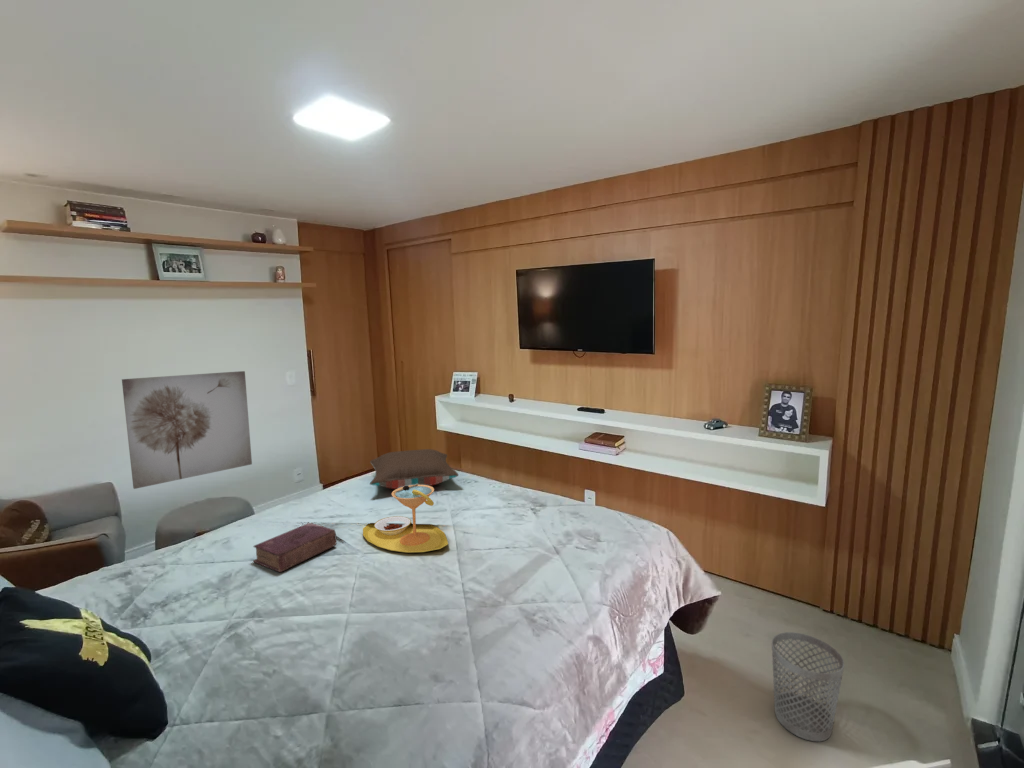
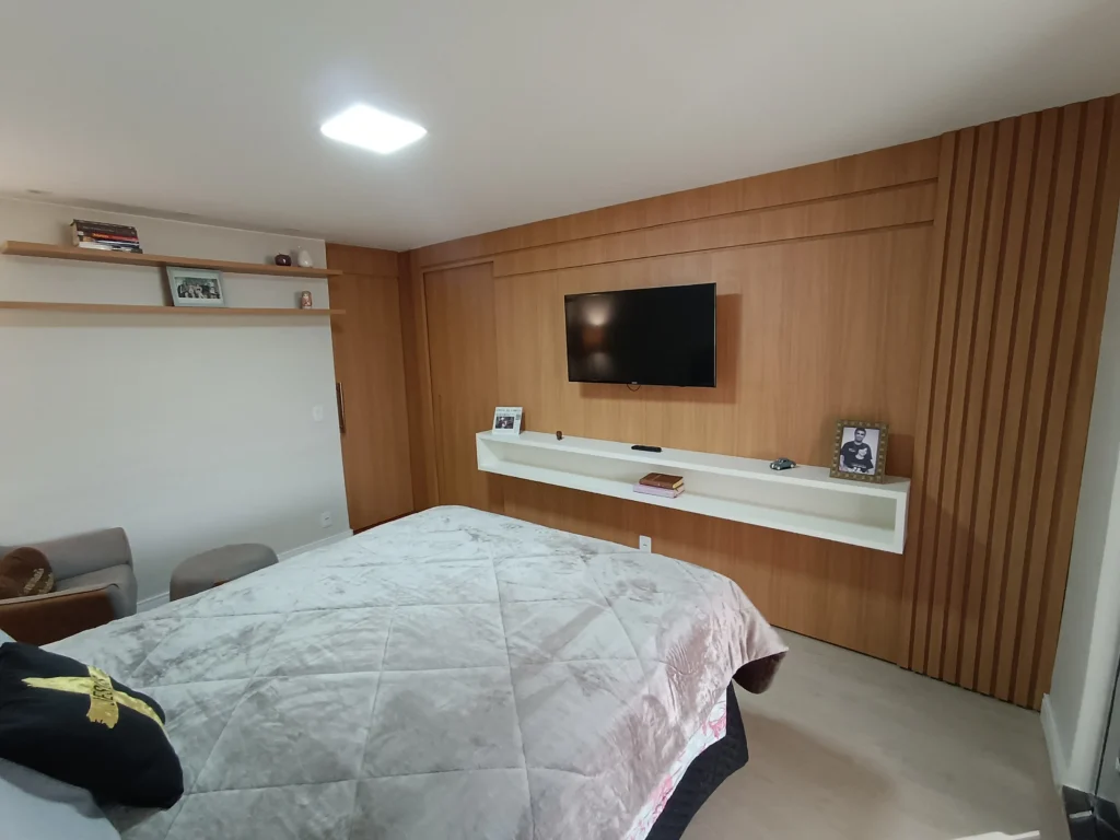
- pillow (412, 467)
- wall art (192, 425)
- book (296, 545)
- wastebasket (804, 686)
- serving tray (406, 506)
